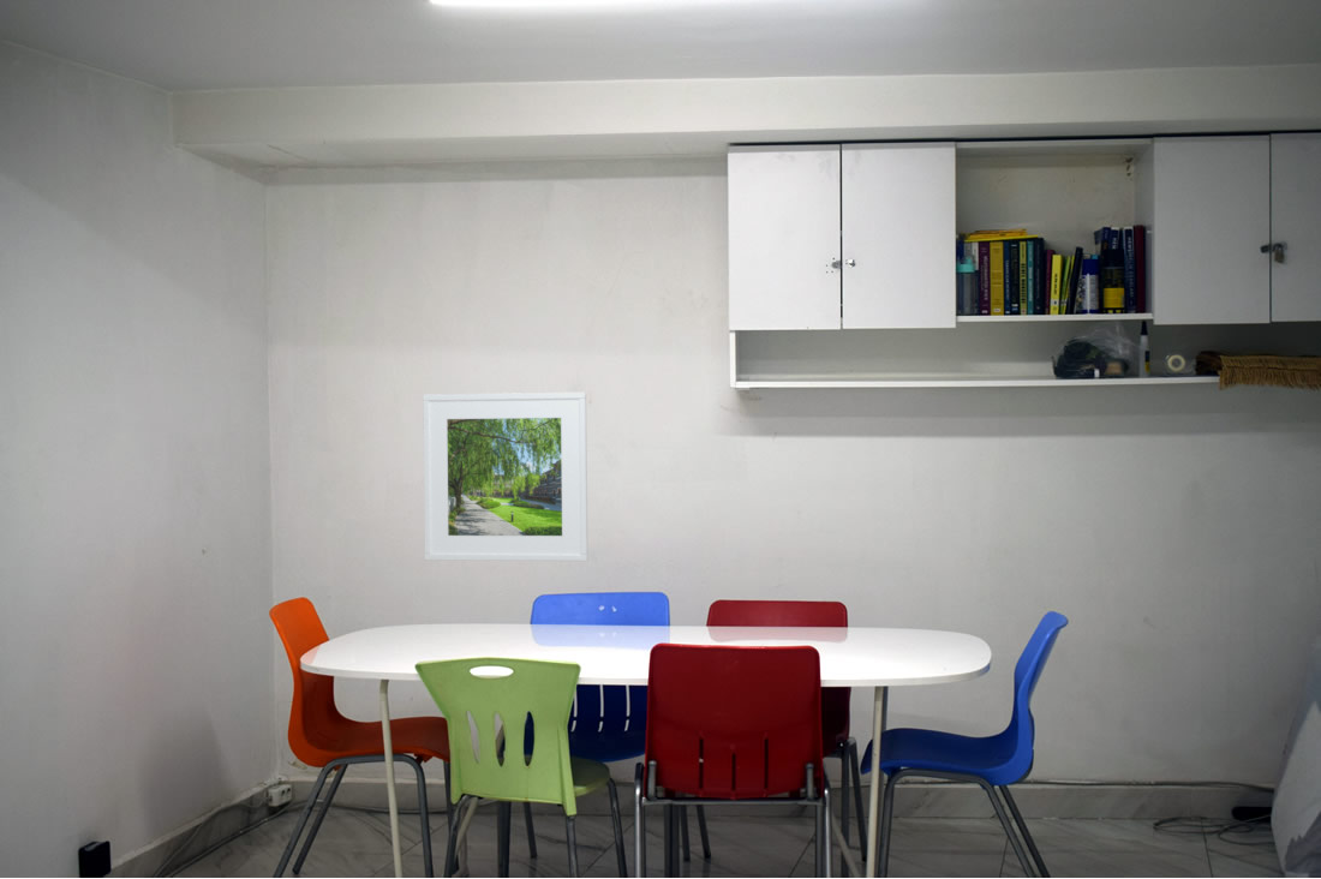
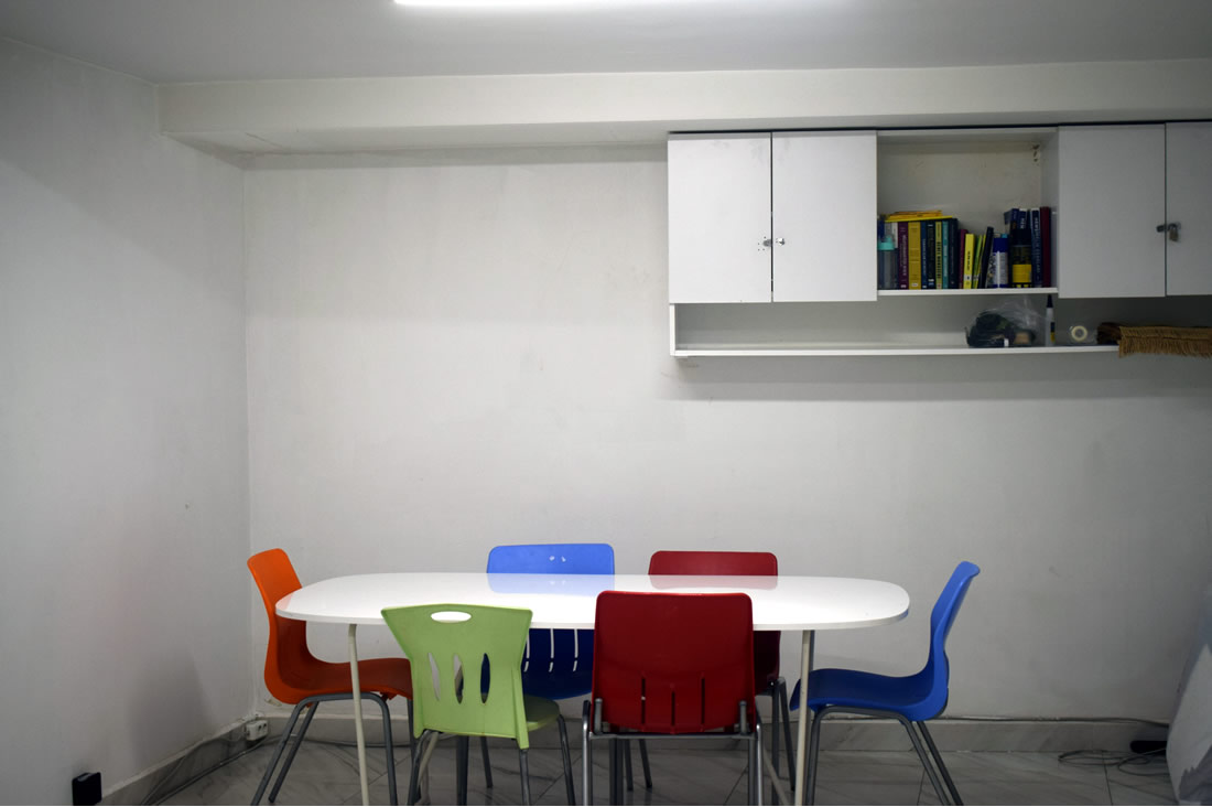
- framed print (504, 477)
